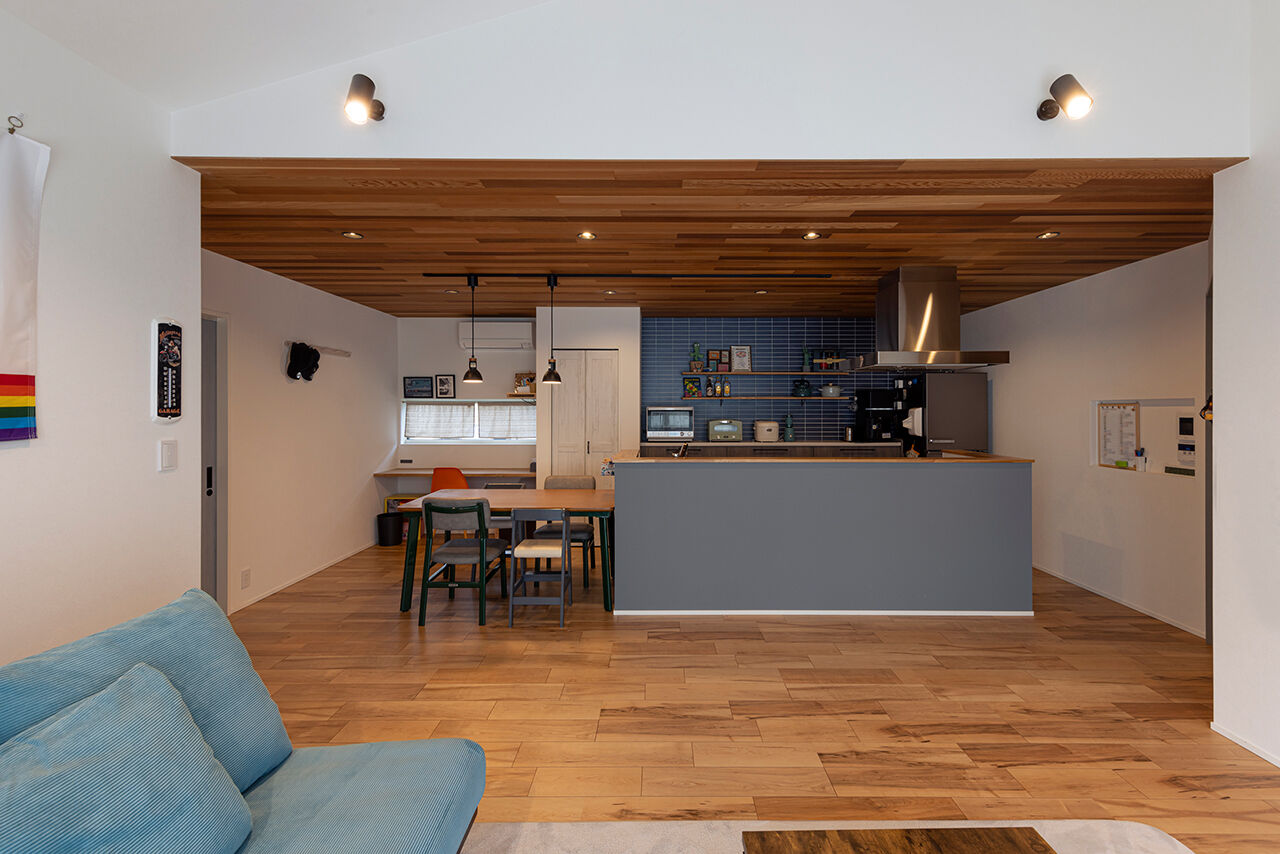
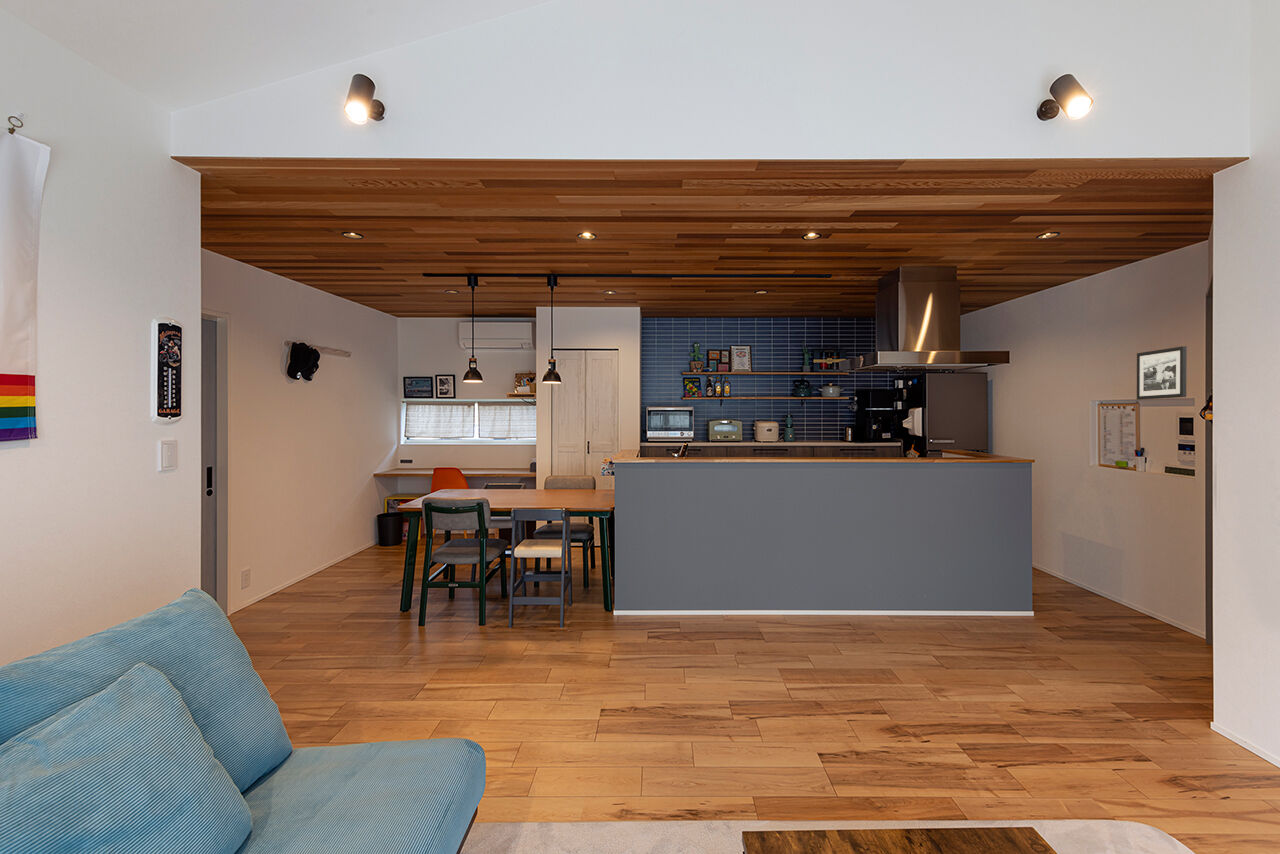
+ picture frame (1160, 374)
